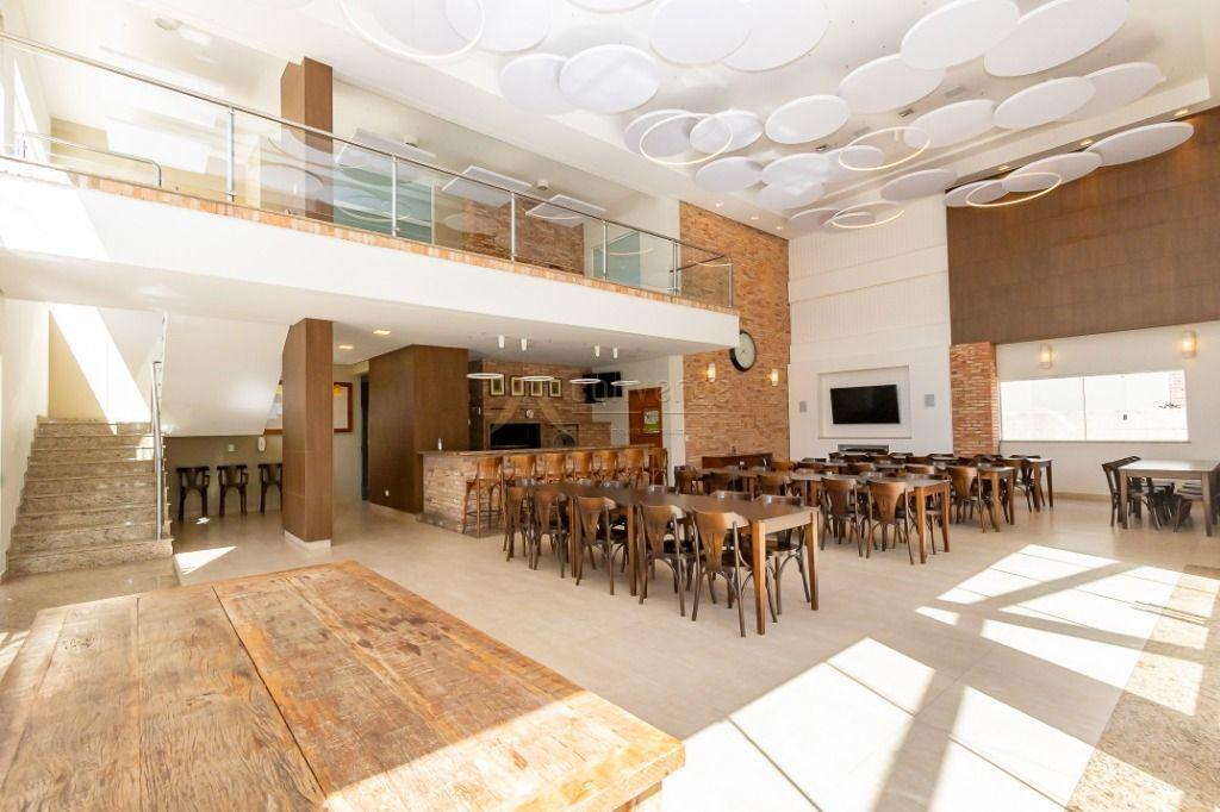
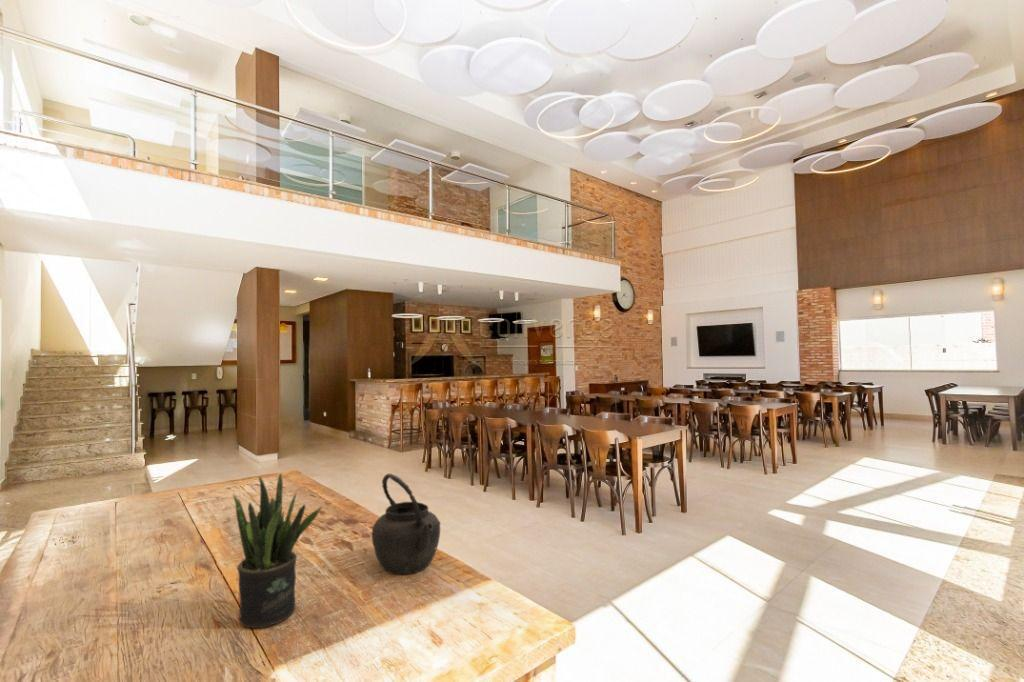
+ potted plant (273, 546)
+ kettle (407, 521)
